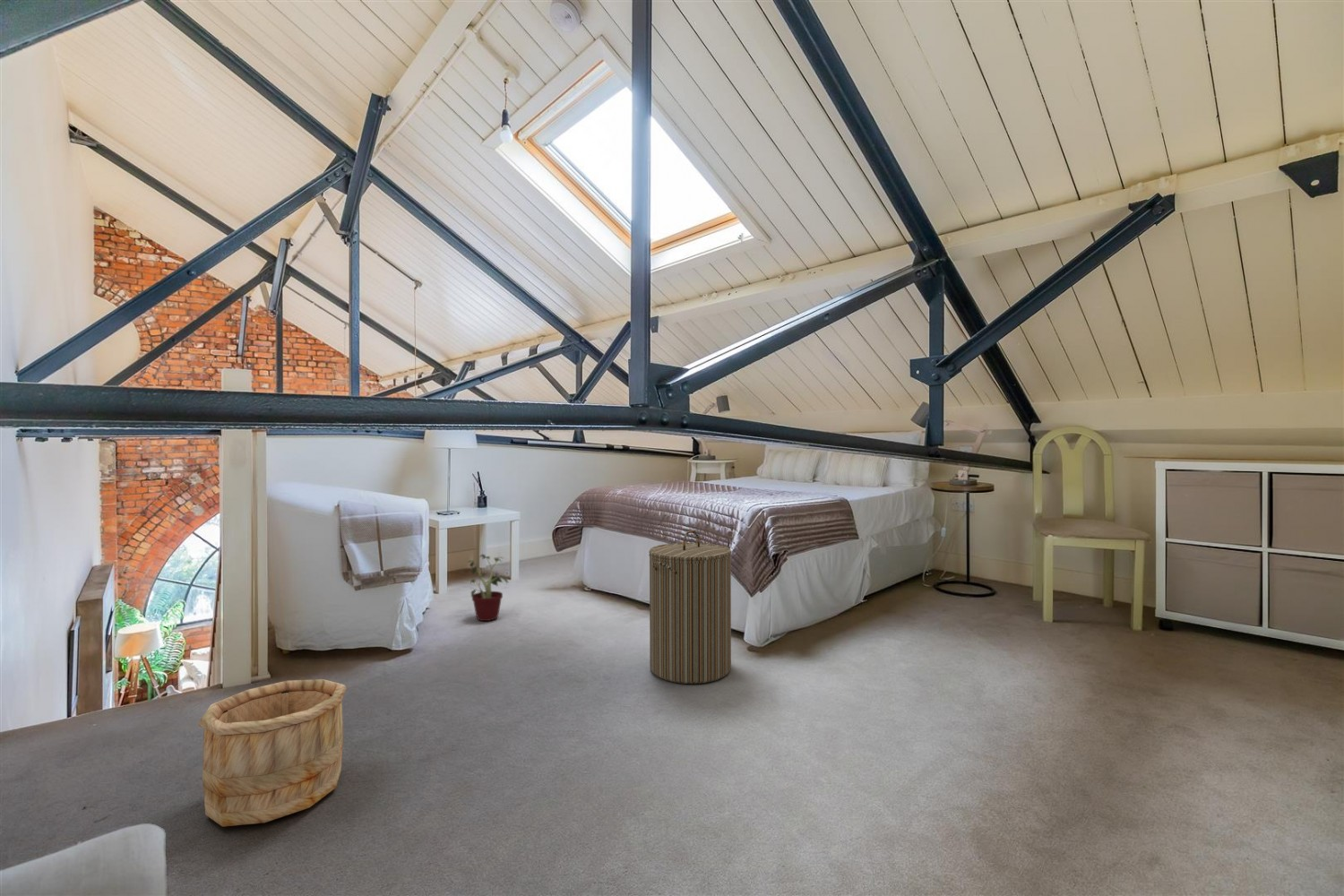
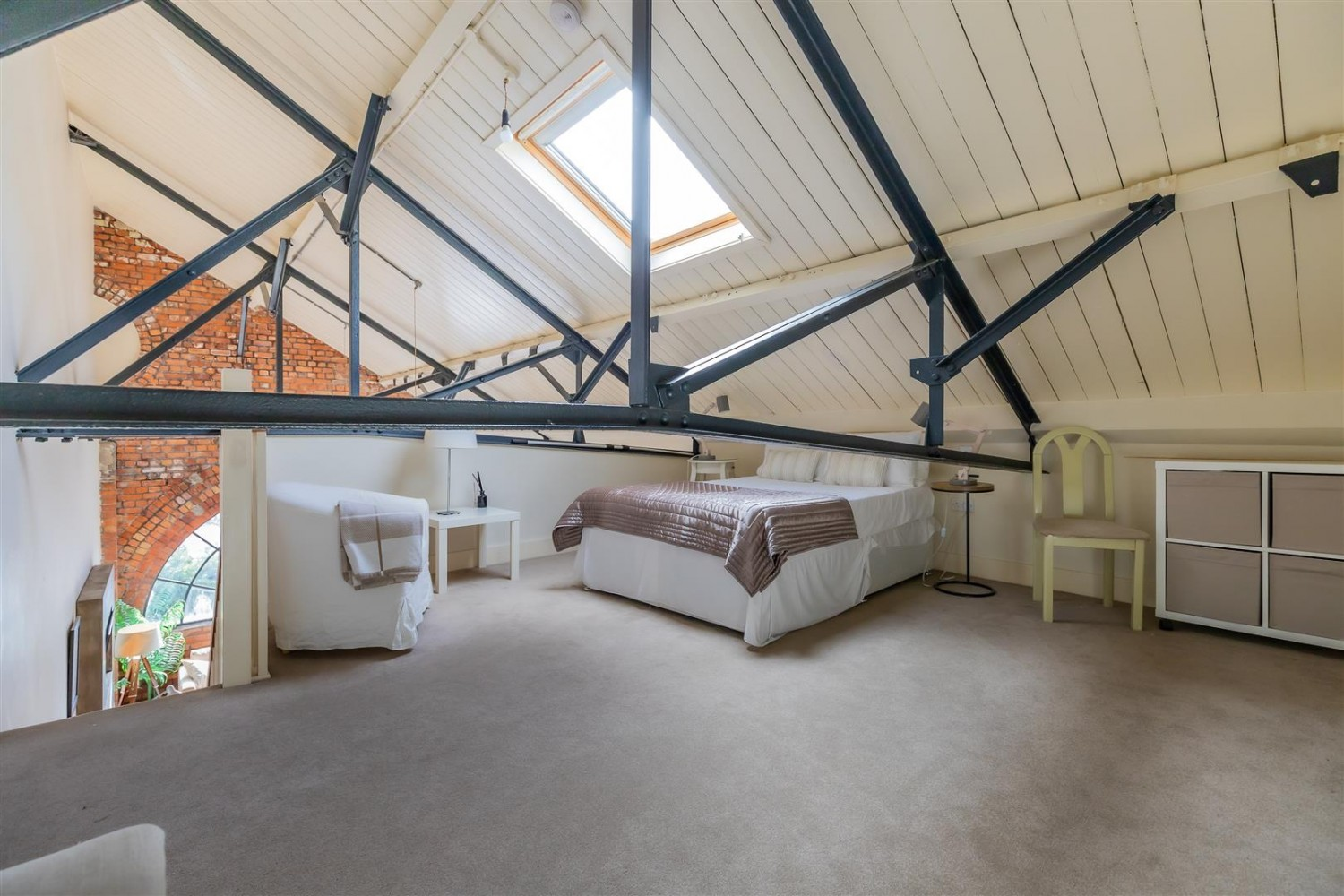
- wooden bucket (277, 745)
- laundry hamper (690, 599)
- potted plant (483, 583)
